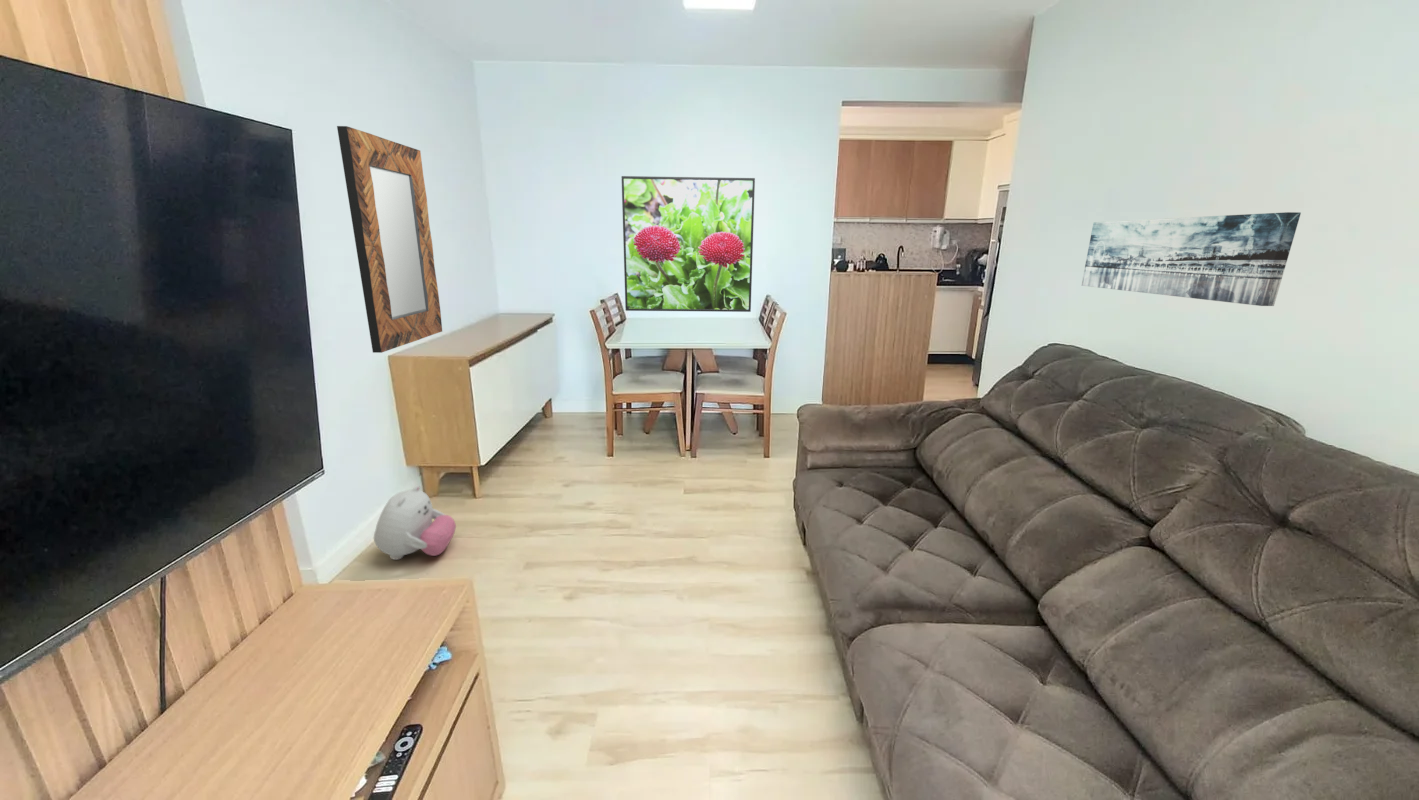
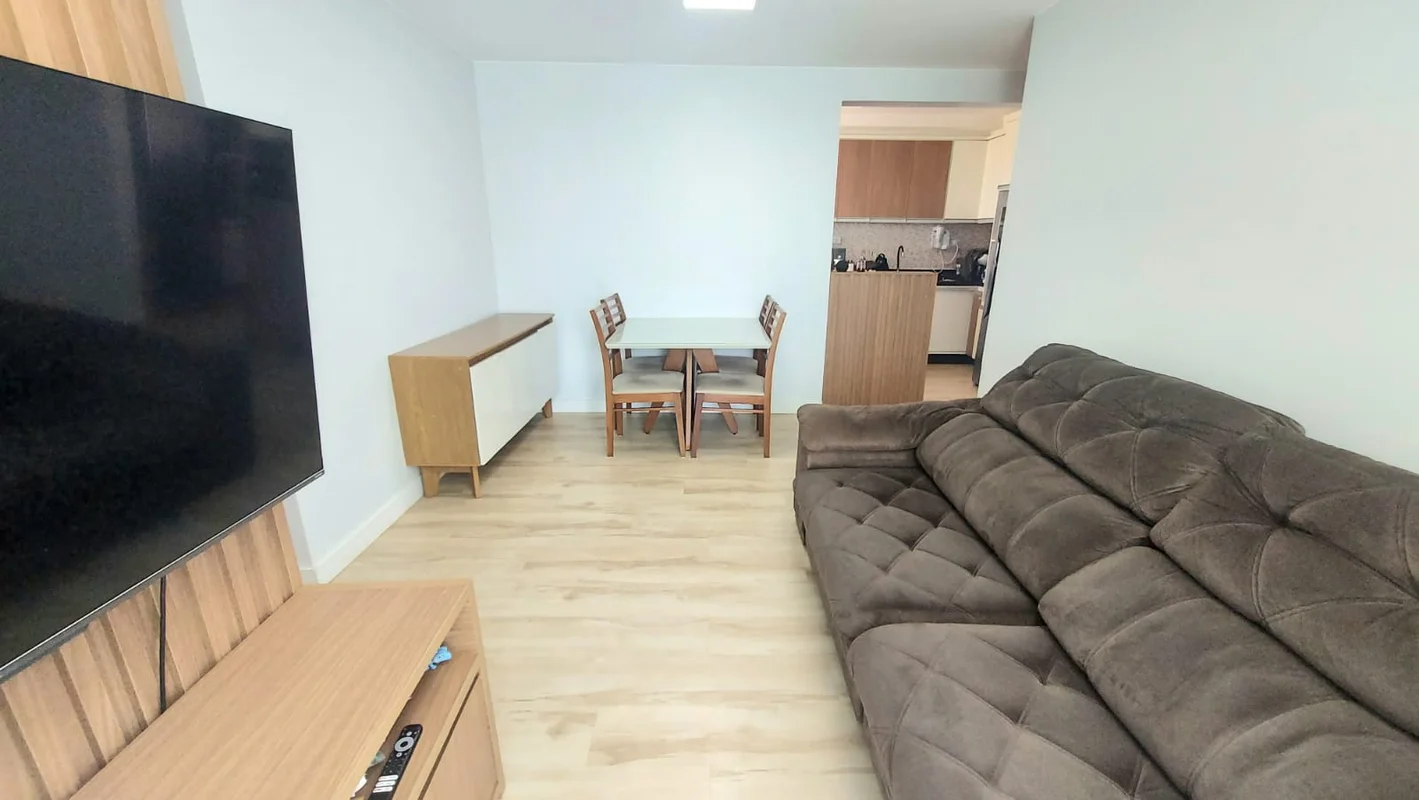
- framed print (688, 246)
- wall art (1167, 256)
- home mirror (398, 245)
- plush toy (413, 523)
